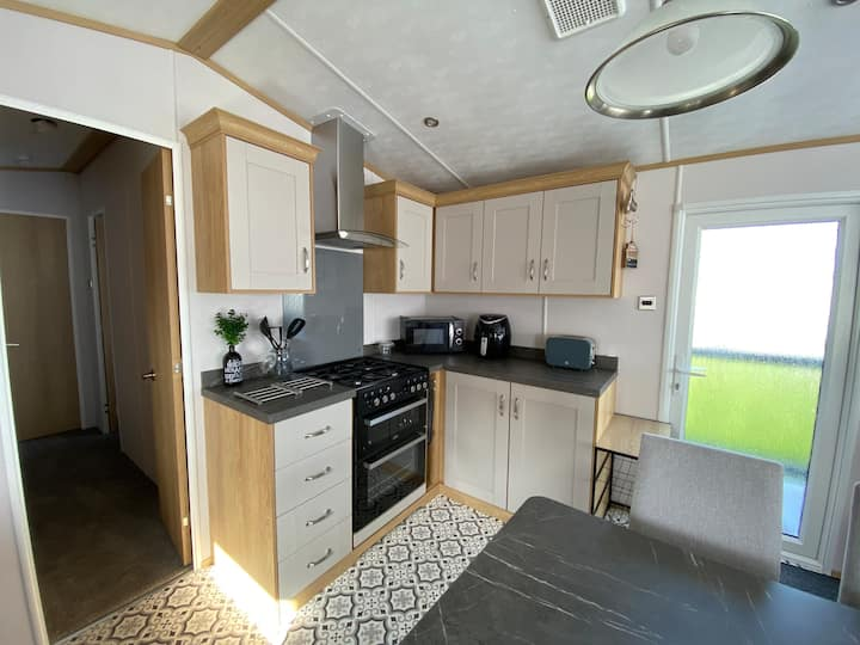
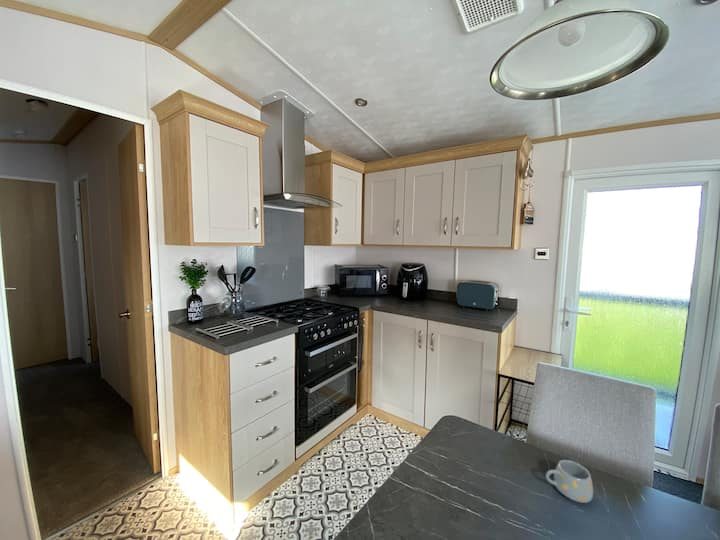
+ mug (567, 480)
